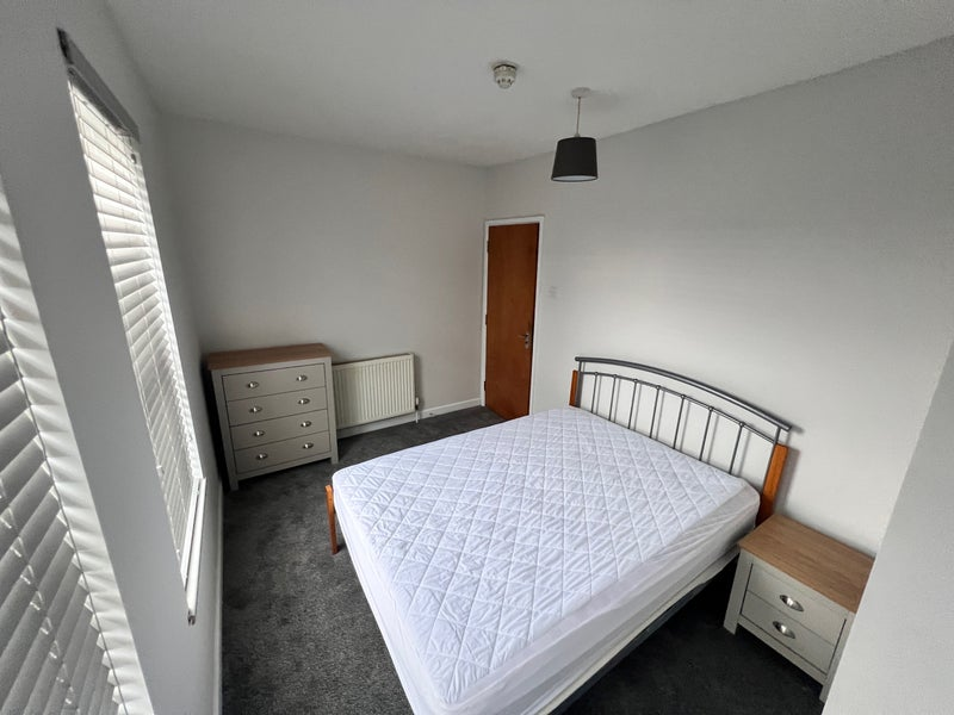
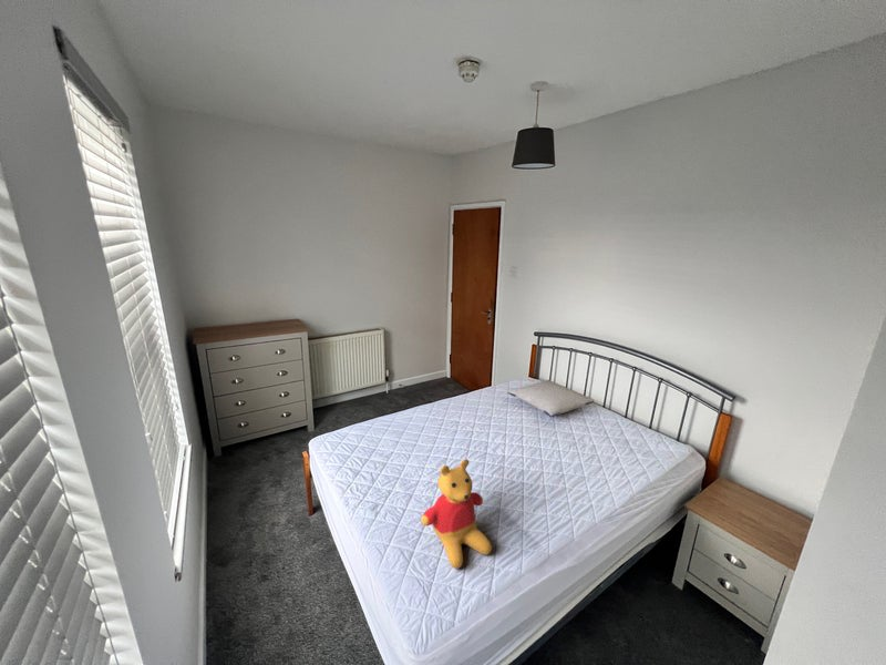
+ stuffed bear (460, 508)
+ pillow (549, 397)
